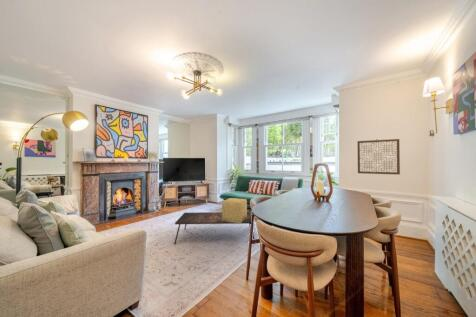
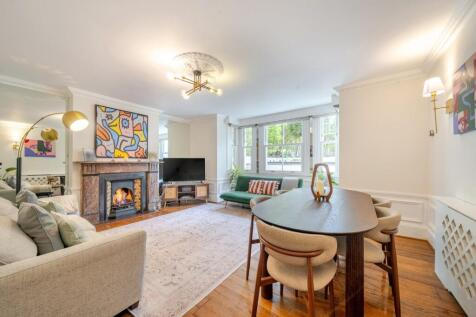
- wall art (377, 155)
- coffee table (216, 223)
- decorative cube (234, 209)
